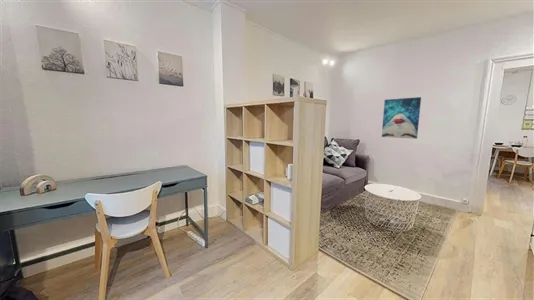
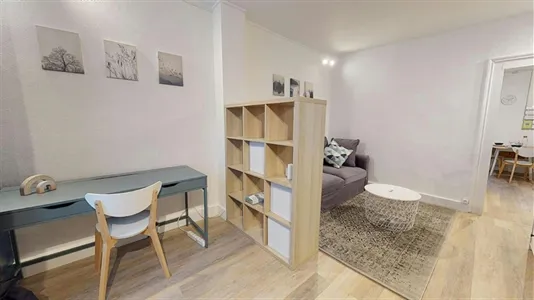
- wall art (400, 118)
